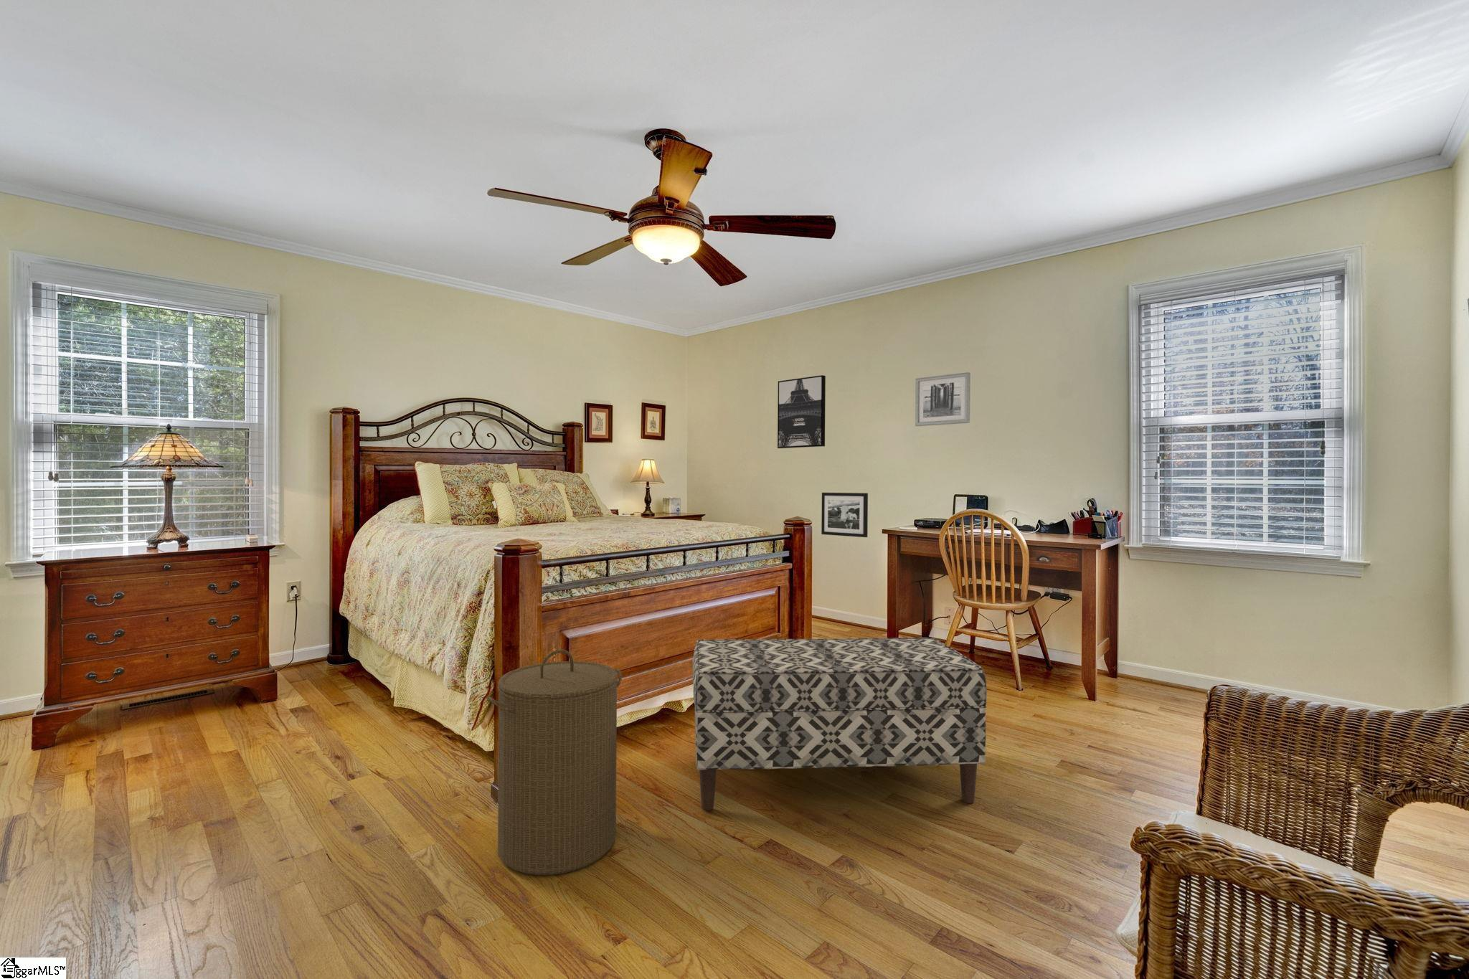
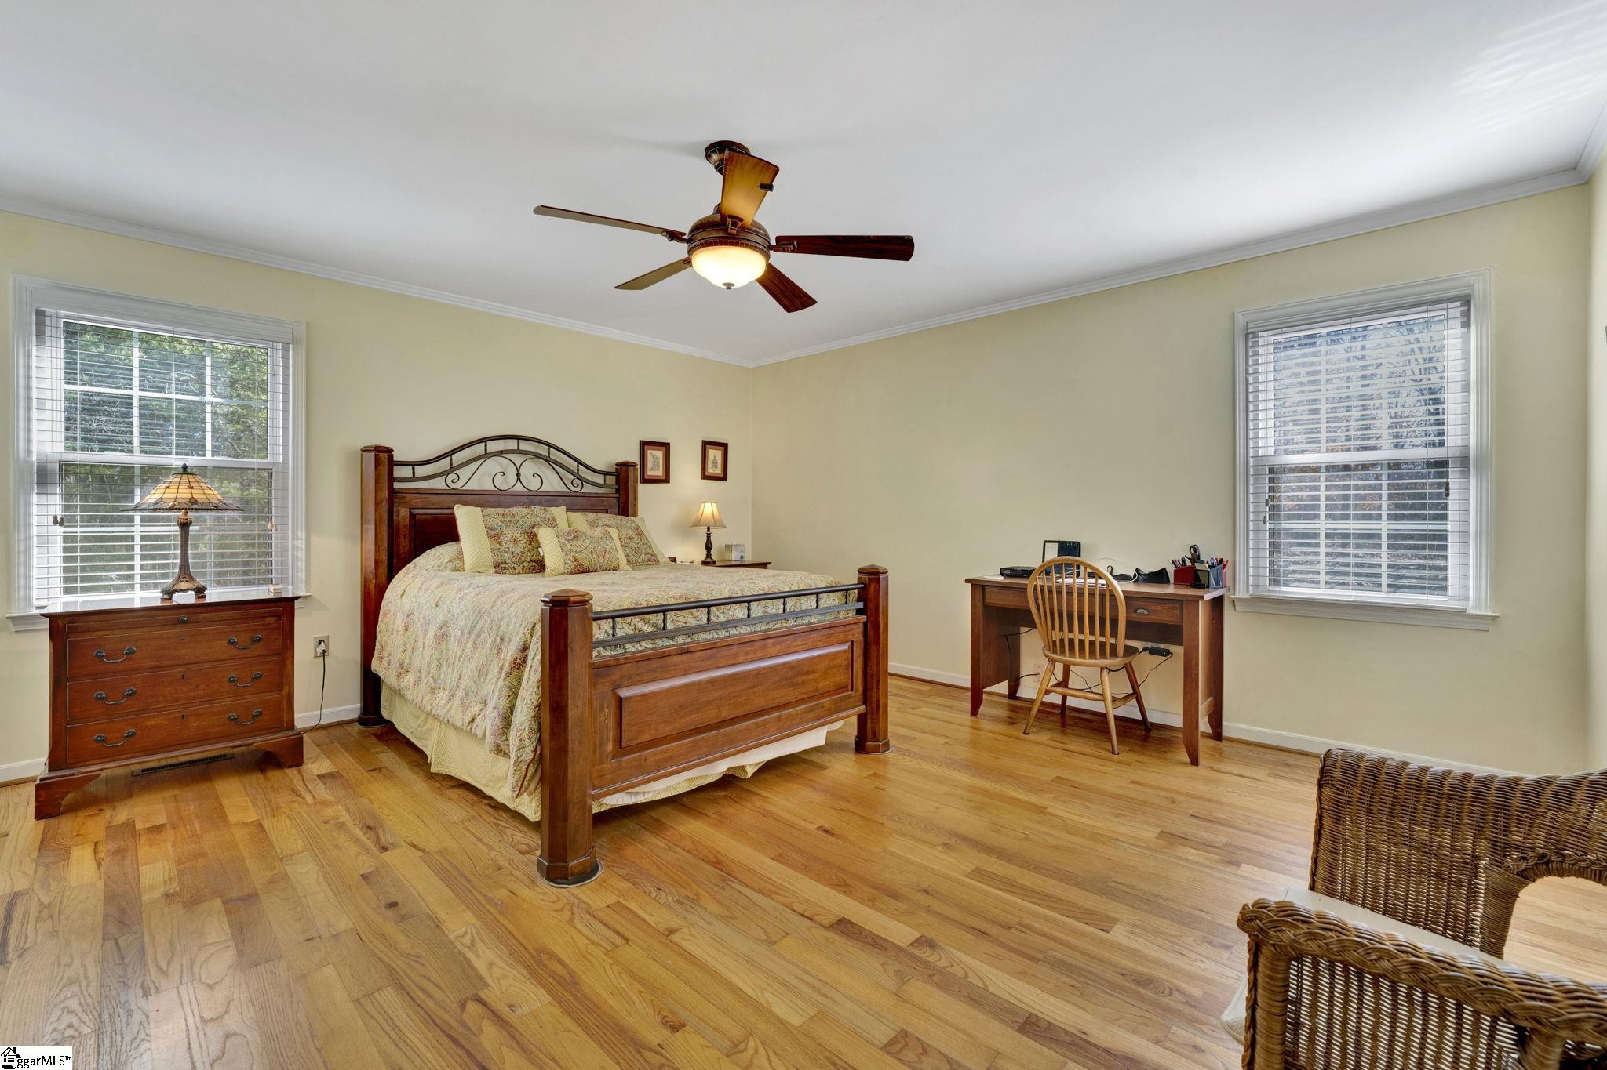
- wall art (801, 412)
- laundry hamper (559, 746)
- picture frame (843, 515)
- bench (829, 716)
- wall art (941, 400)
